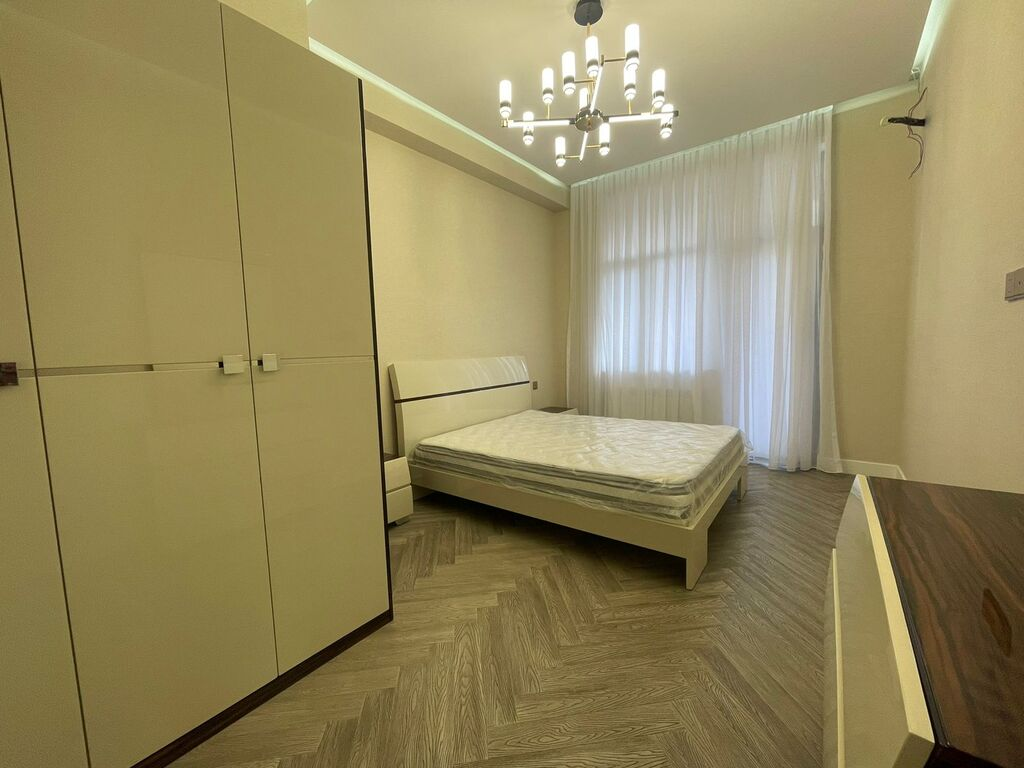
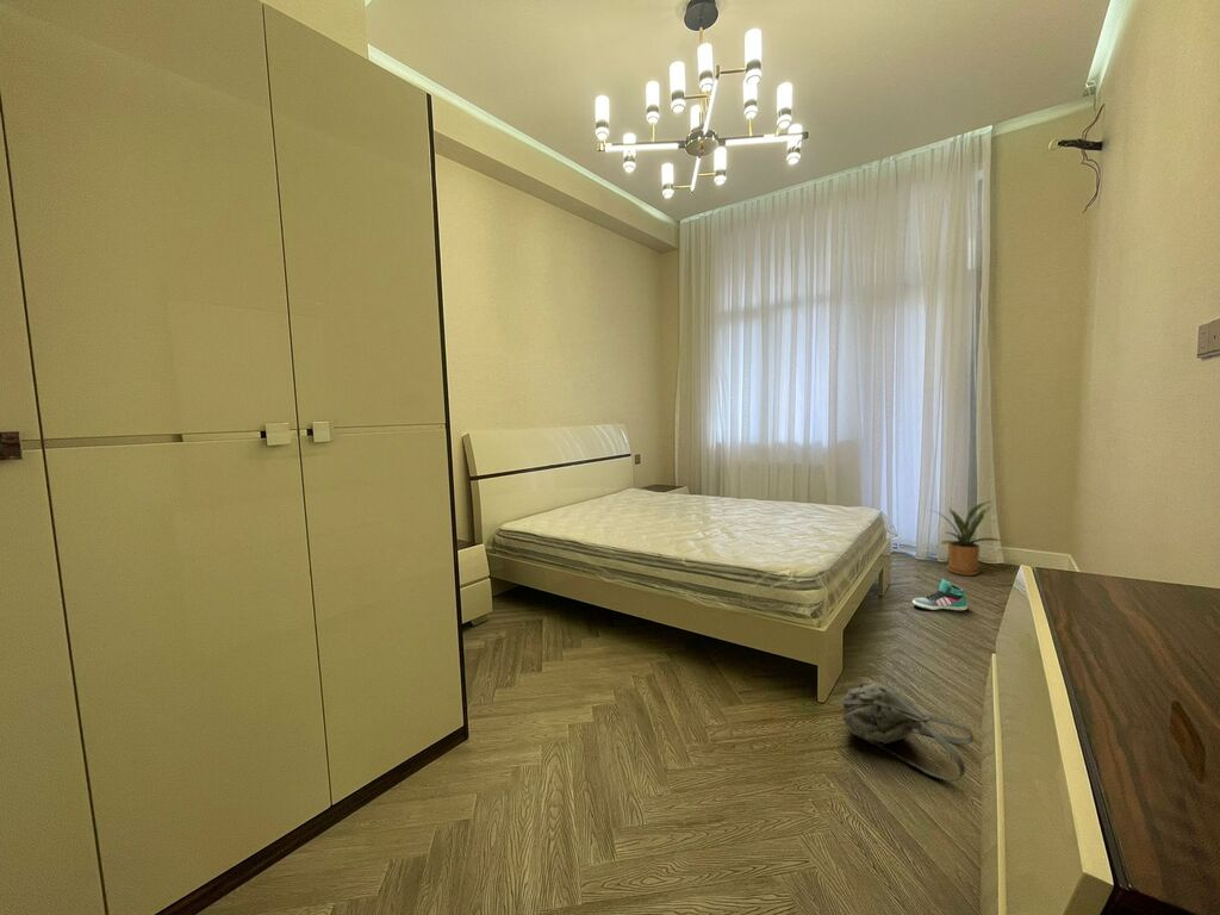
+ backpack (898, 717)
+ house plant (961, 535)
+ sneaker (939, 593)
